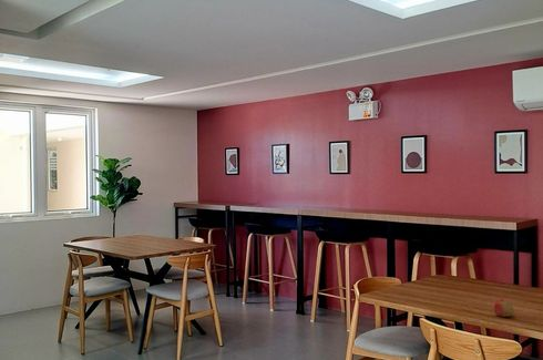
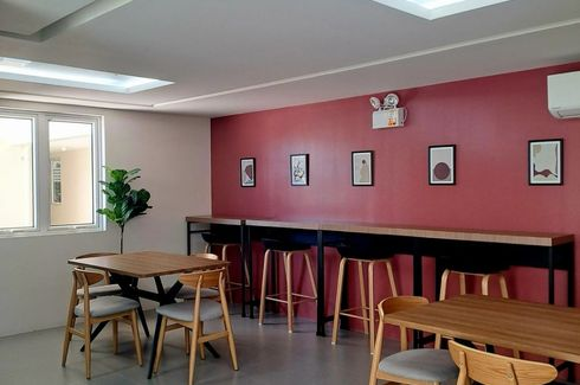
- apple (503, 307)
